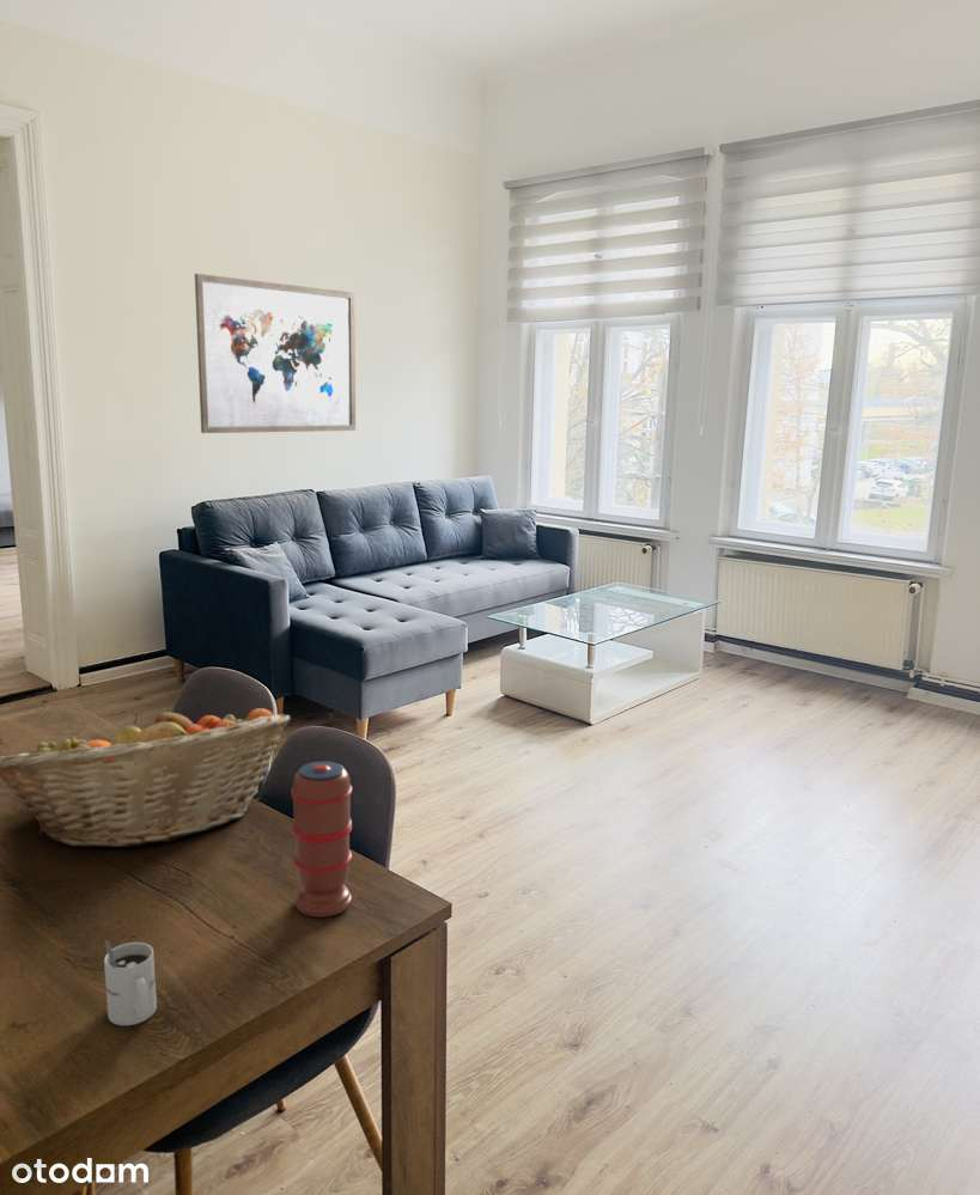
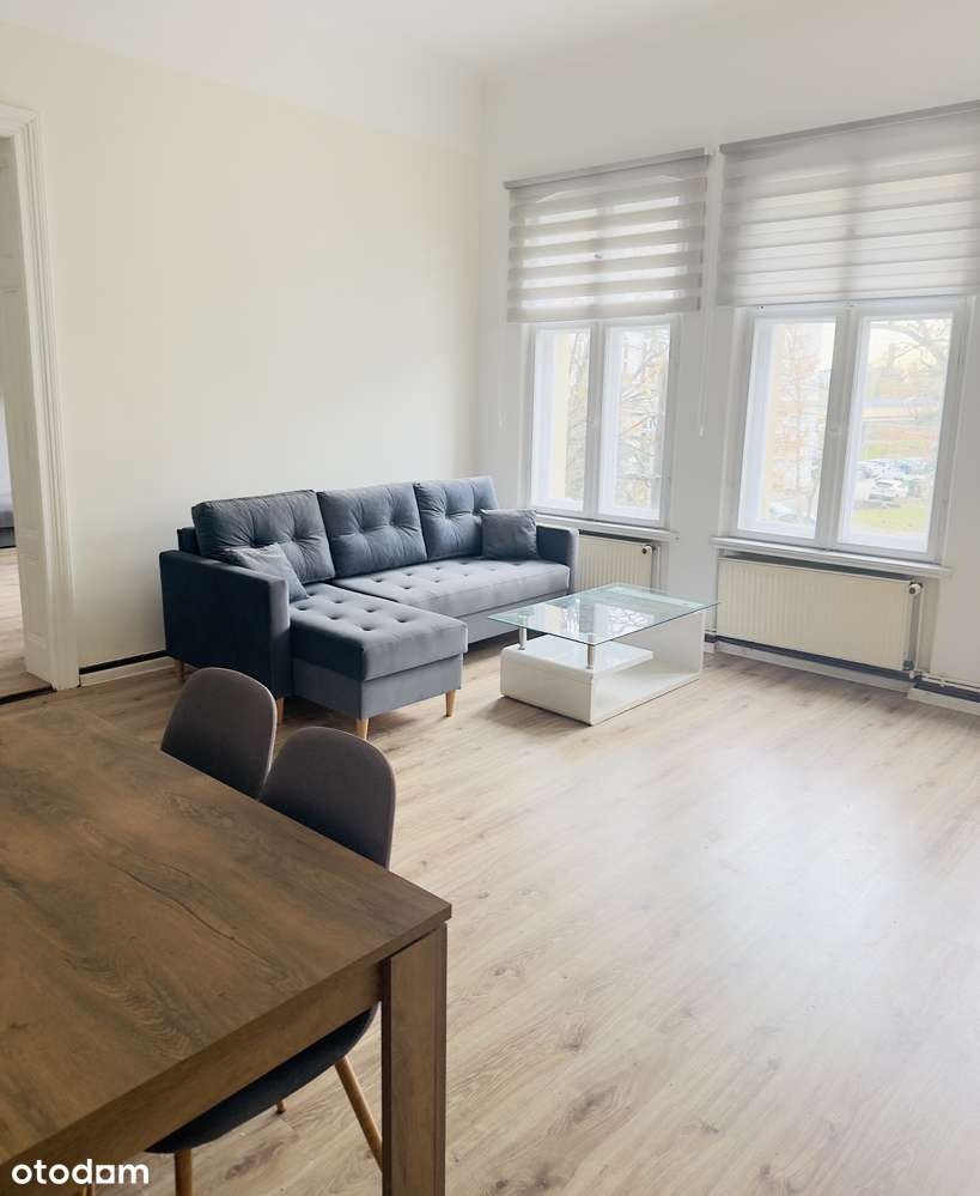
- fruit basket (147, 761)
- spice grinder (322, 836)
- mug (132, 973)
- wall art (281, 359)
